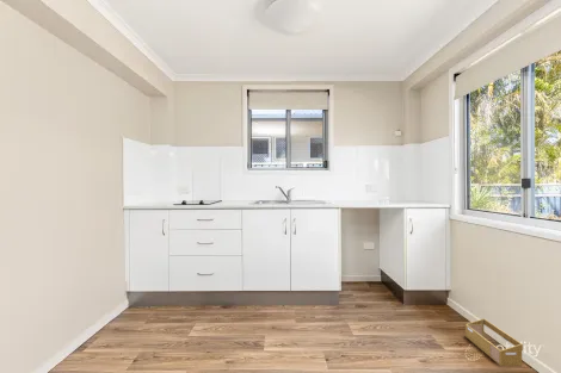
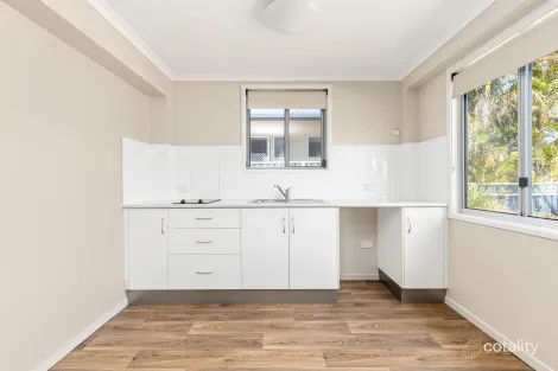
- basket (489, 342)
